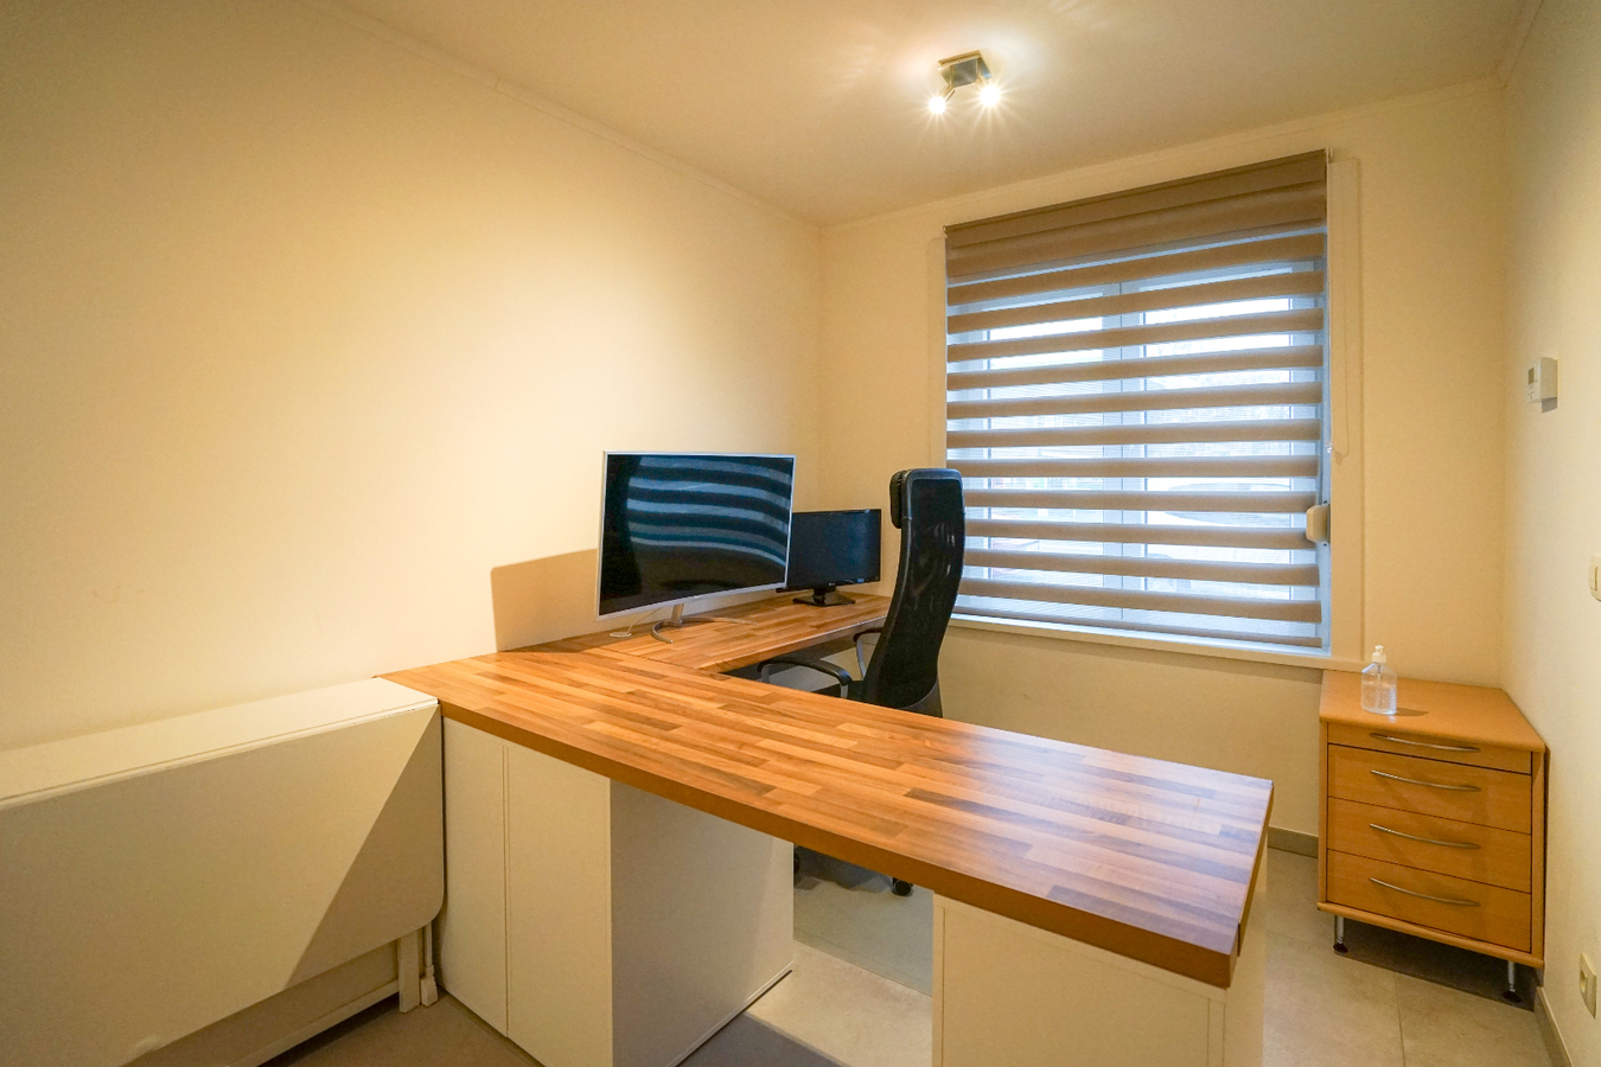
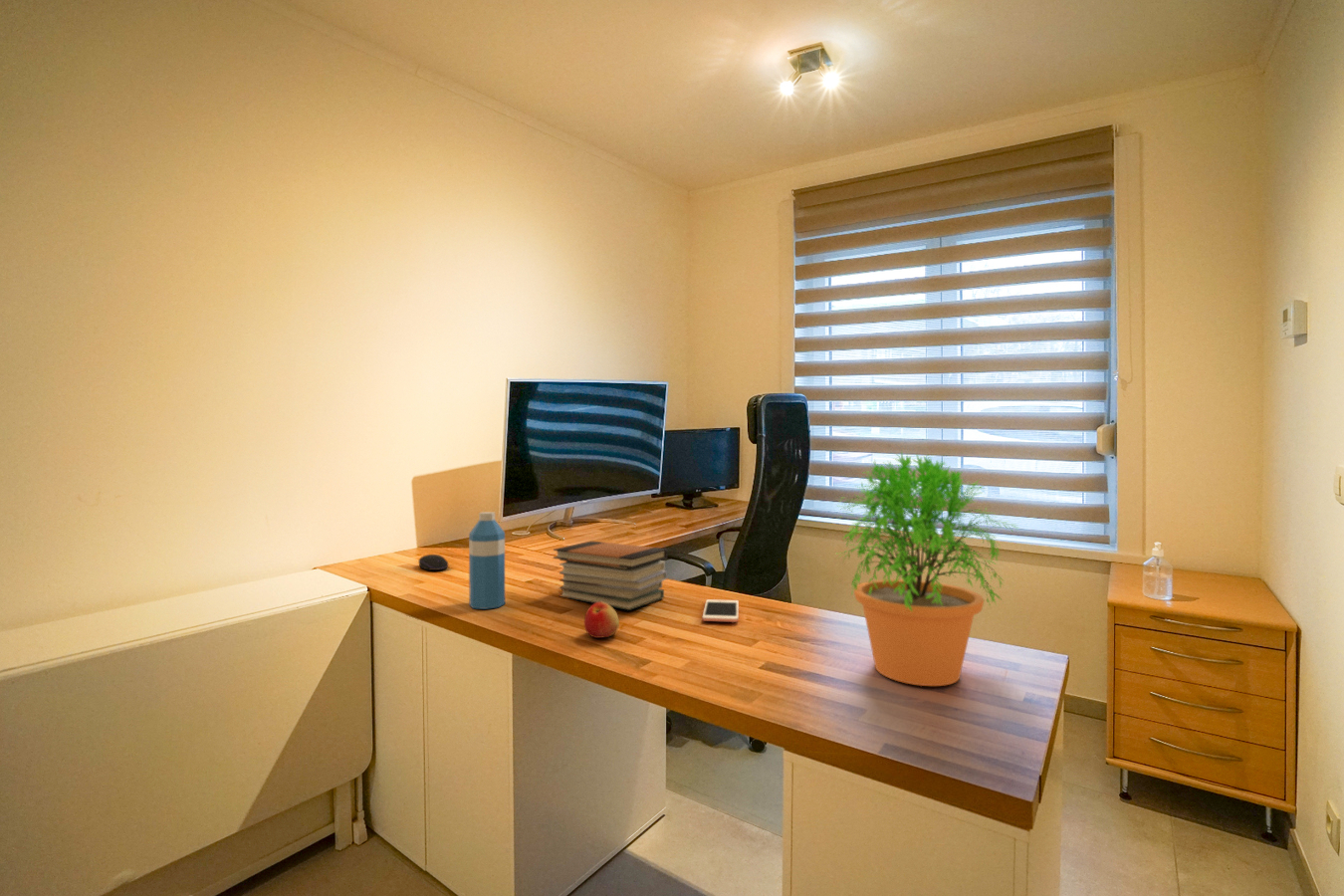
+ cell phone (721, 609)
+ book stack (611, 572)
+ potted plant (919, 560)
+ apple (601, 618)
+ computer mouse (433, 560)
+ water bottle (487, 559)
